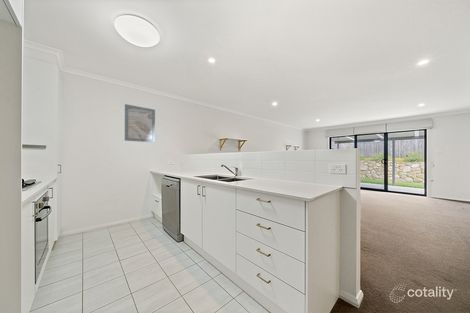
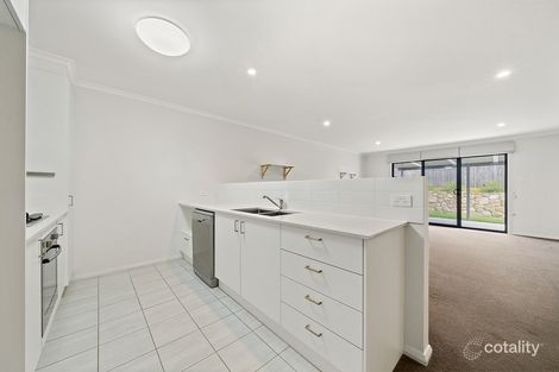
- wall art (140, 124)
